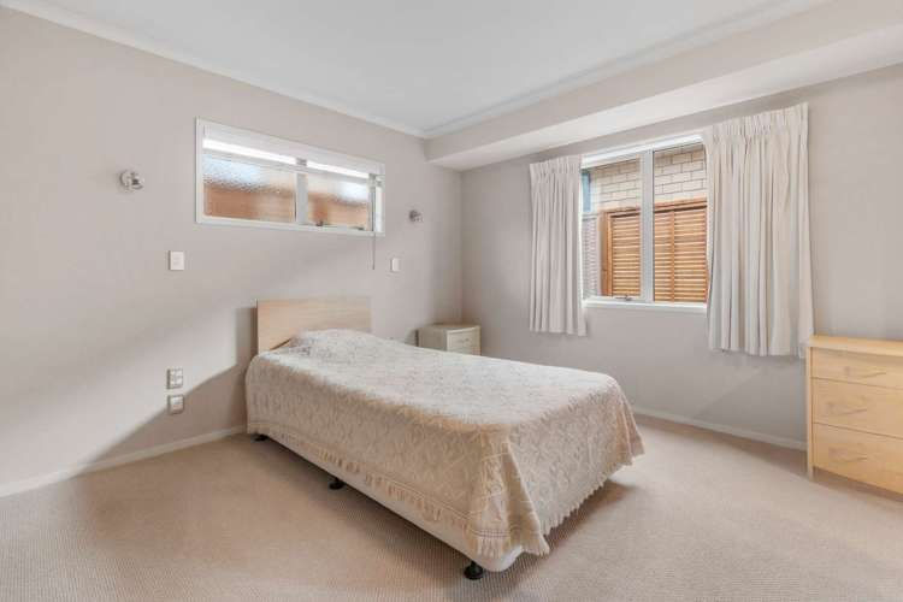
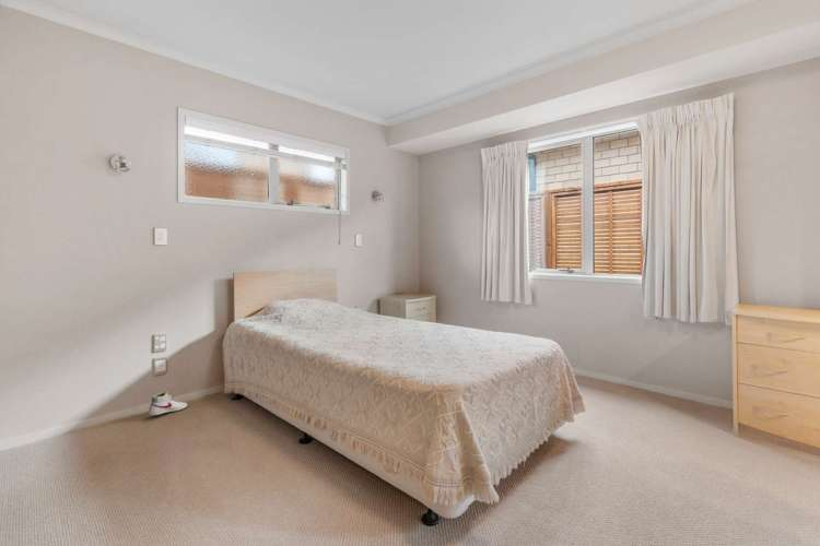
+ shoe (167, 401)
